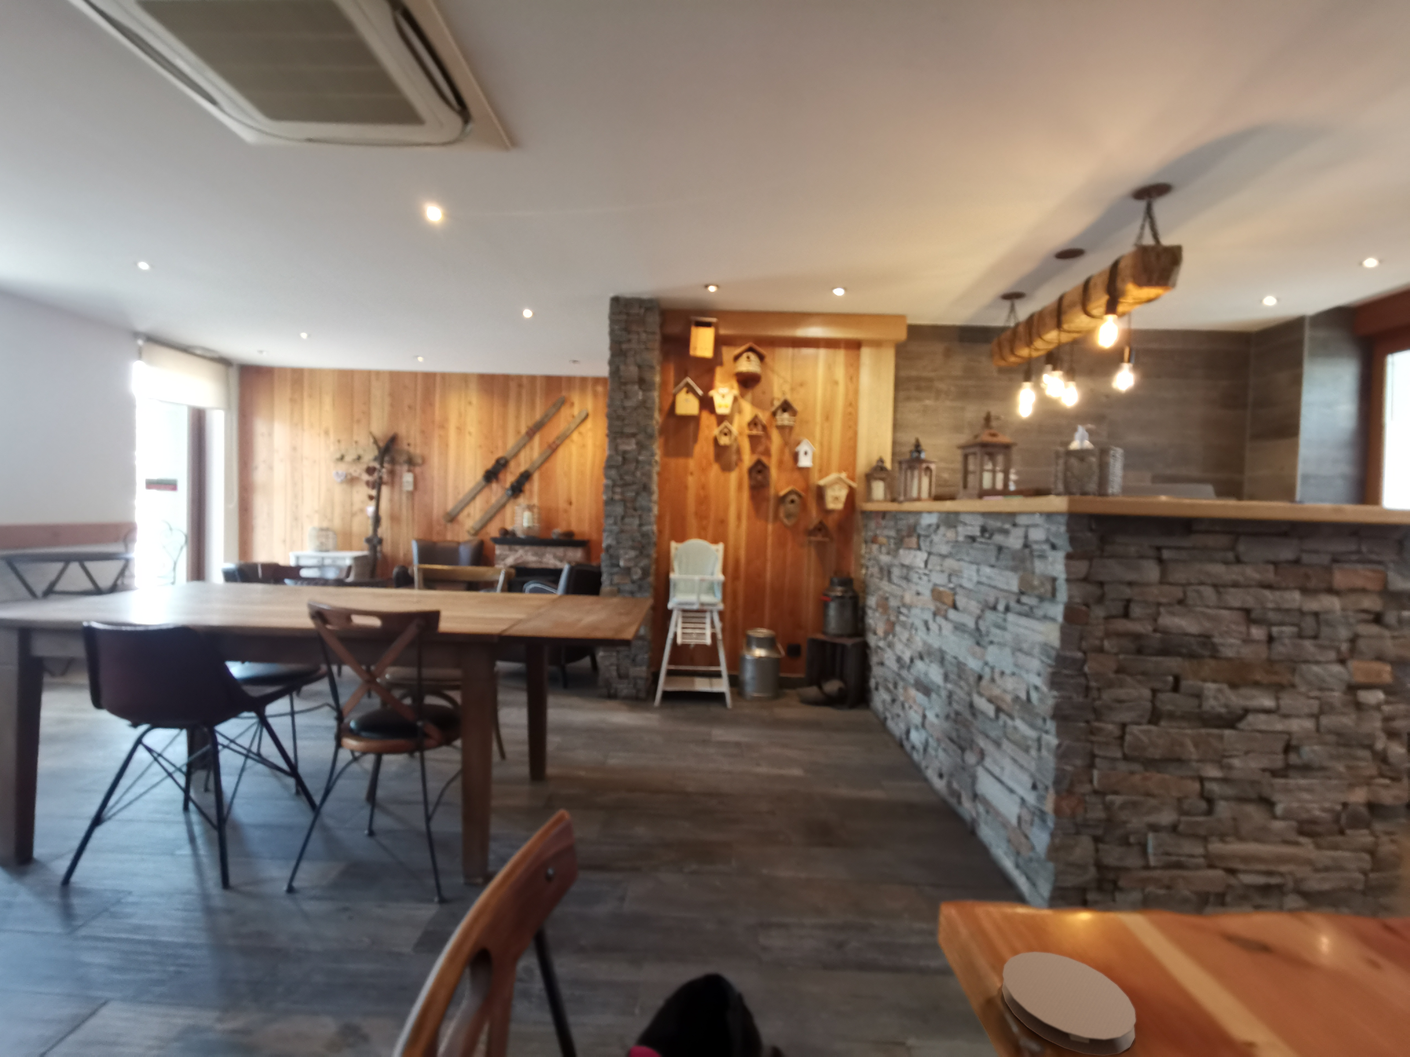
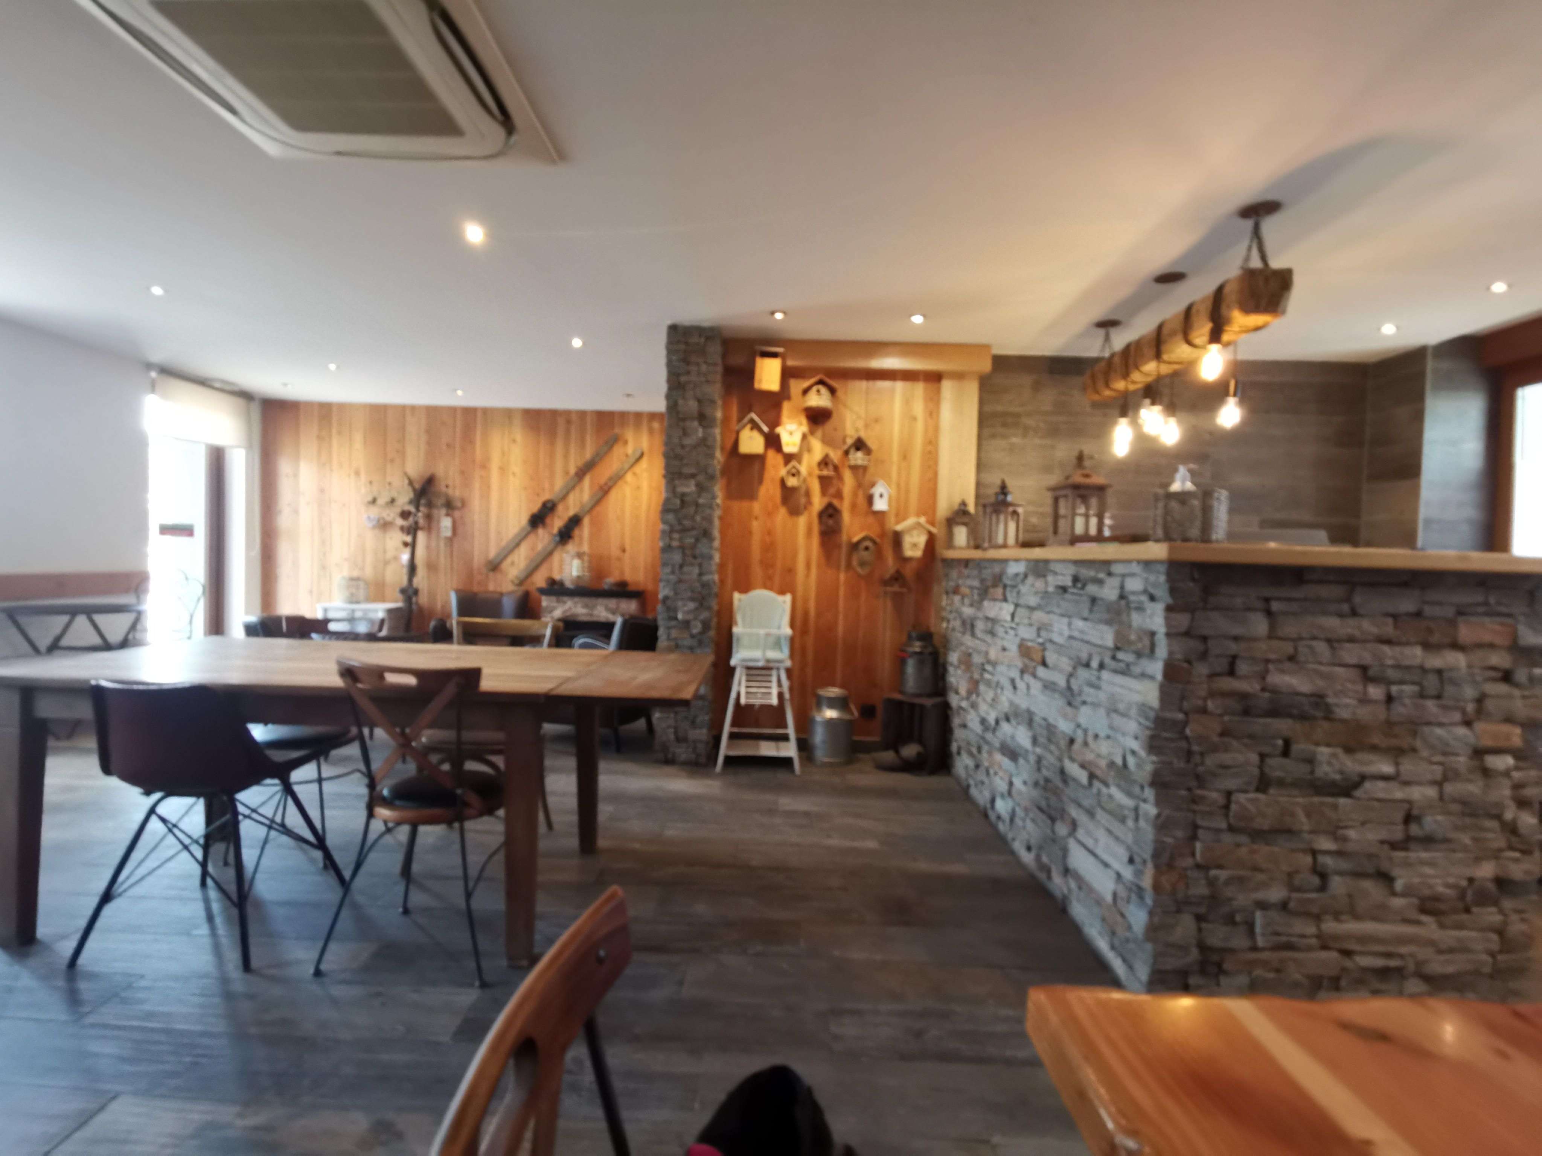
- coaster (1066, 999)
